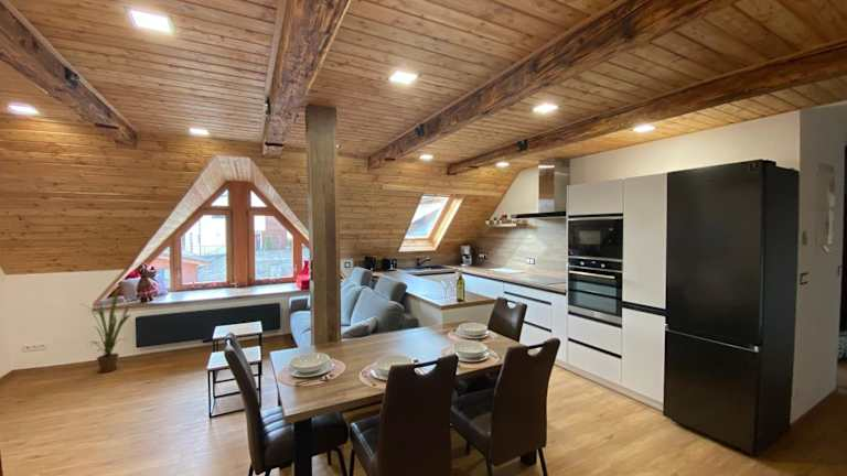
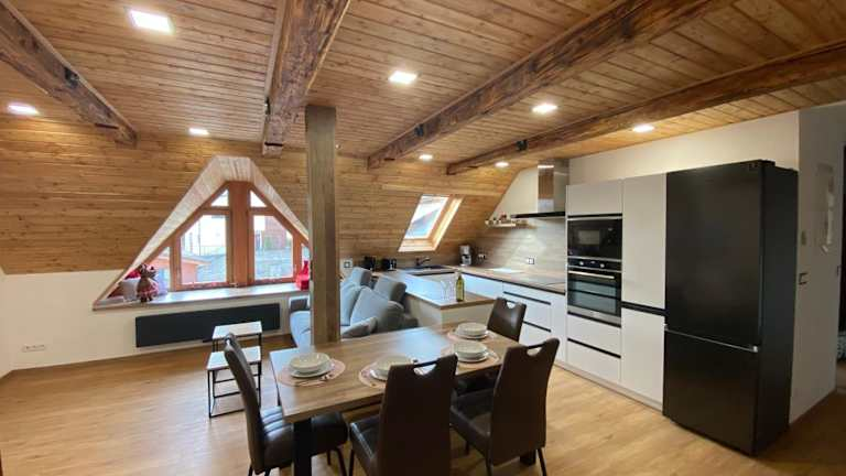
- house plant (106, 331)
